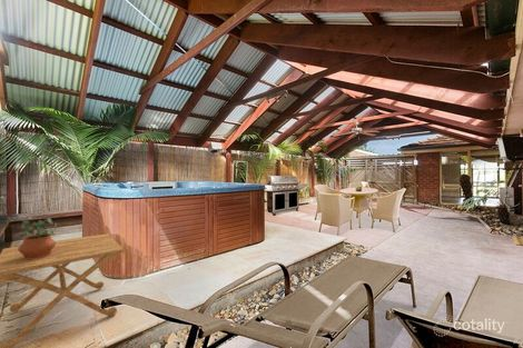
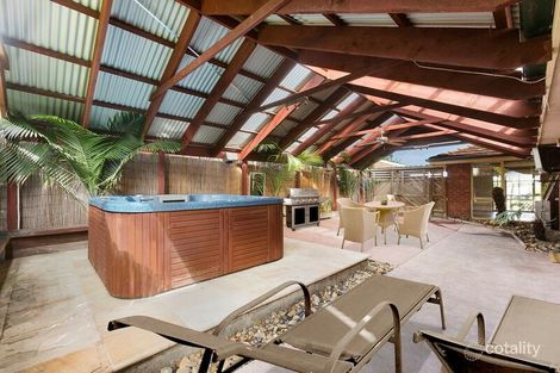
- potted plant (38, 237)
- side table (63, 280)
